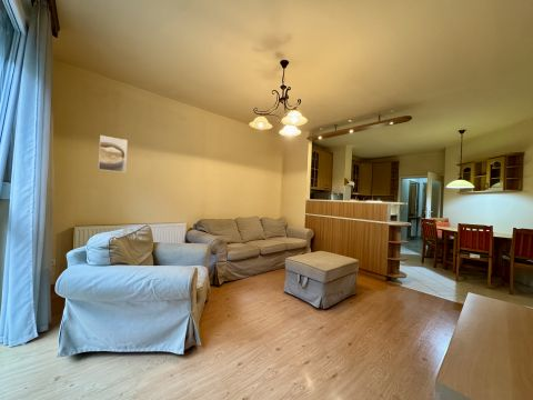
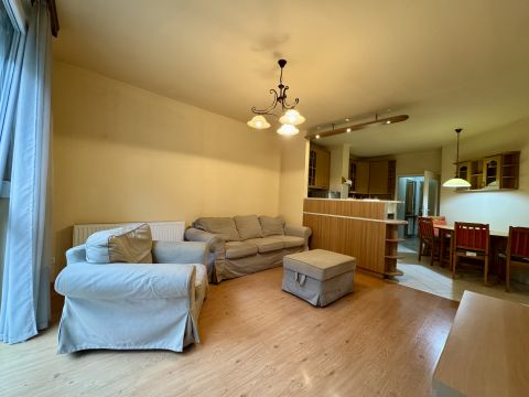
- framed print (112, 154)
